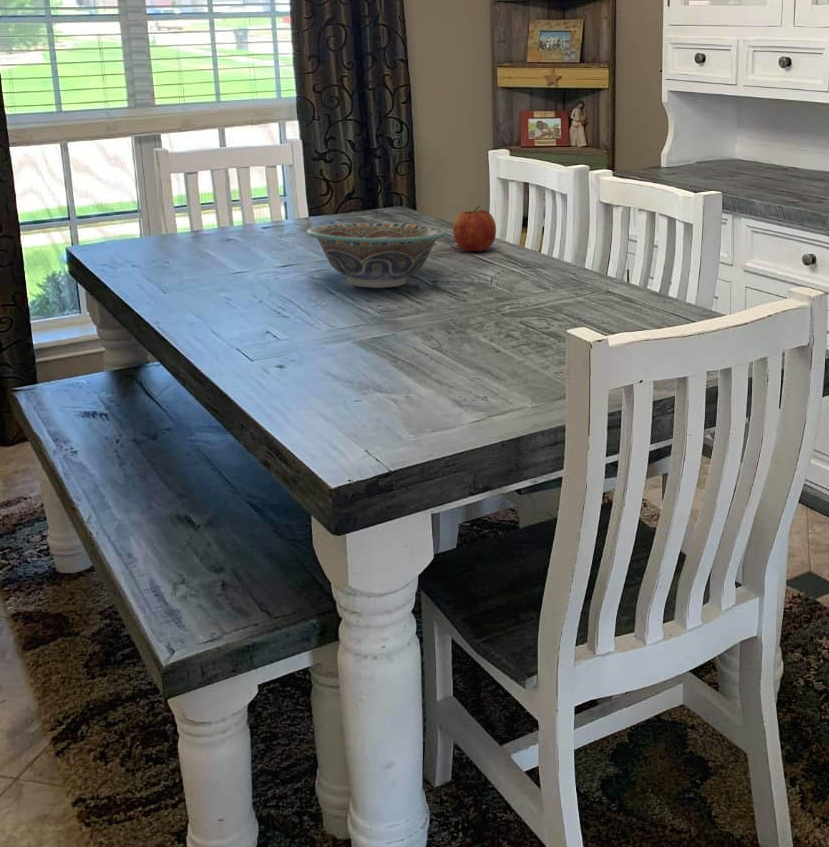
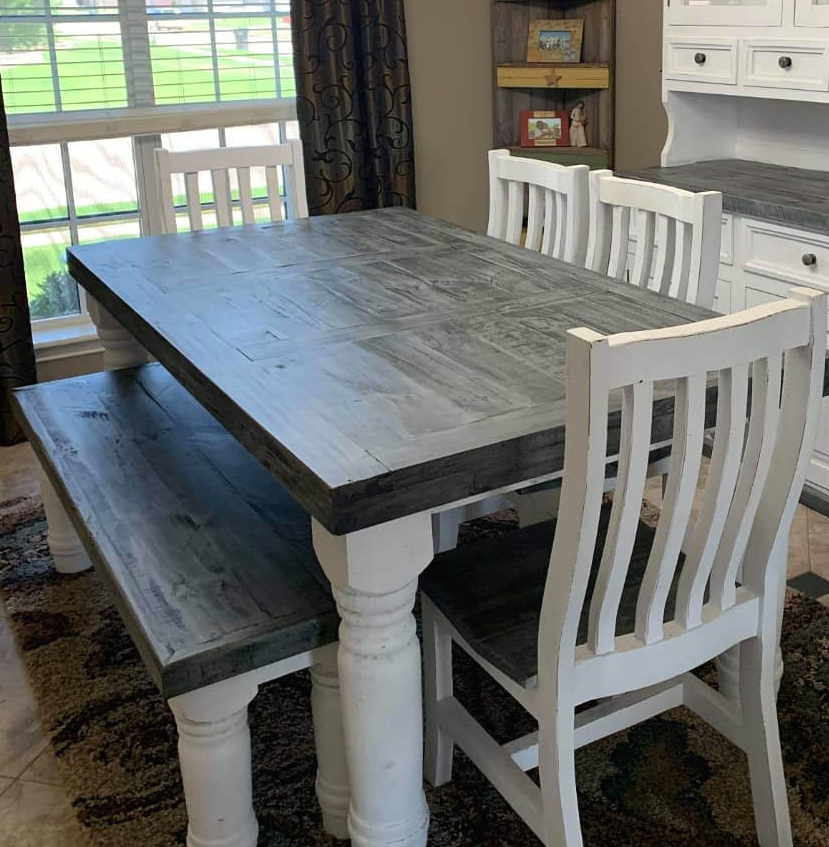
- decorative bowl (378, 255)
- fruit (474, 228)
